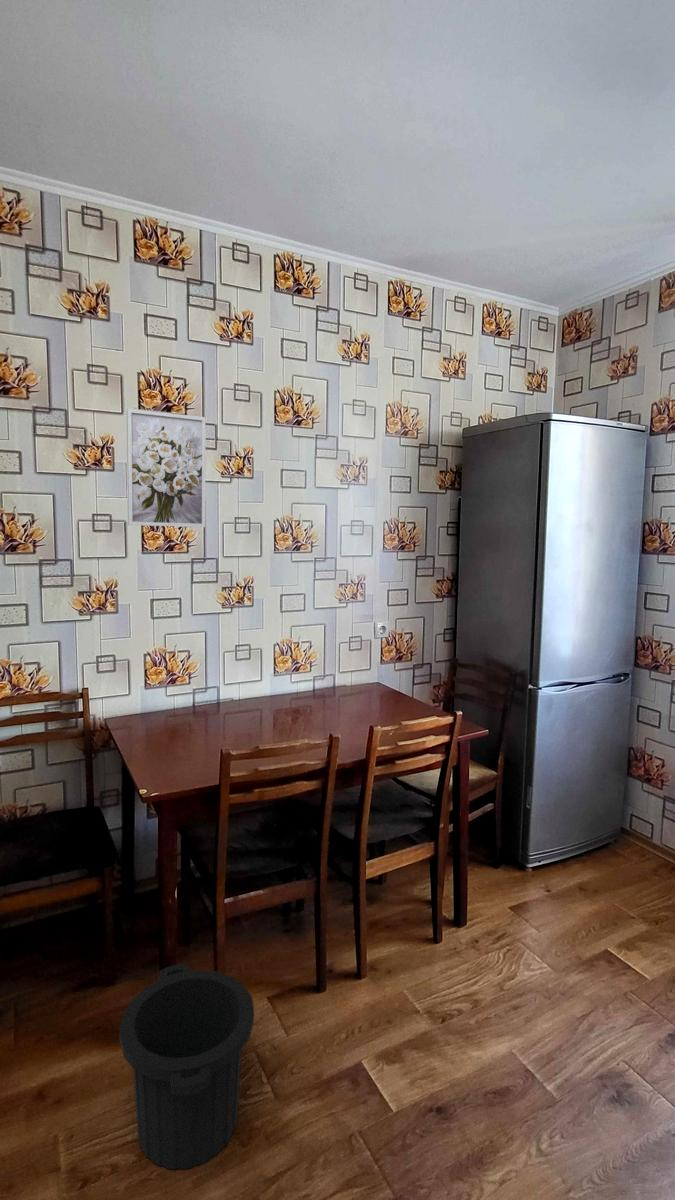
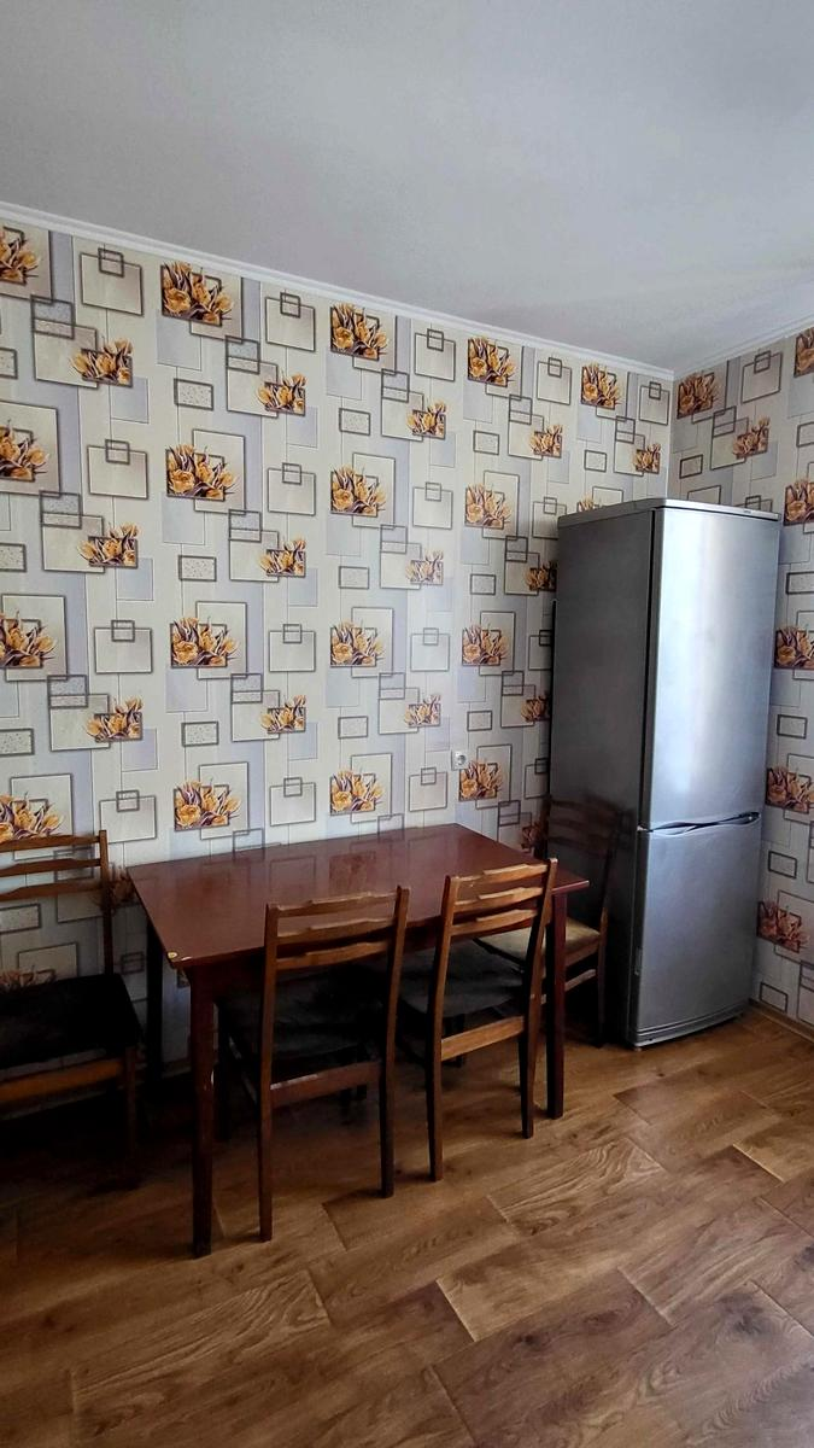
- trash can (188, 1067)
- wall art (167, 470)
